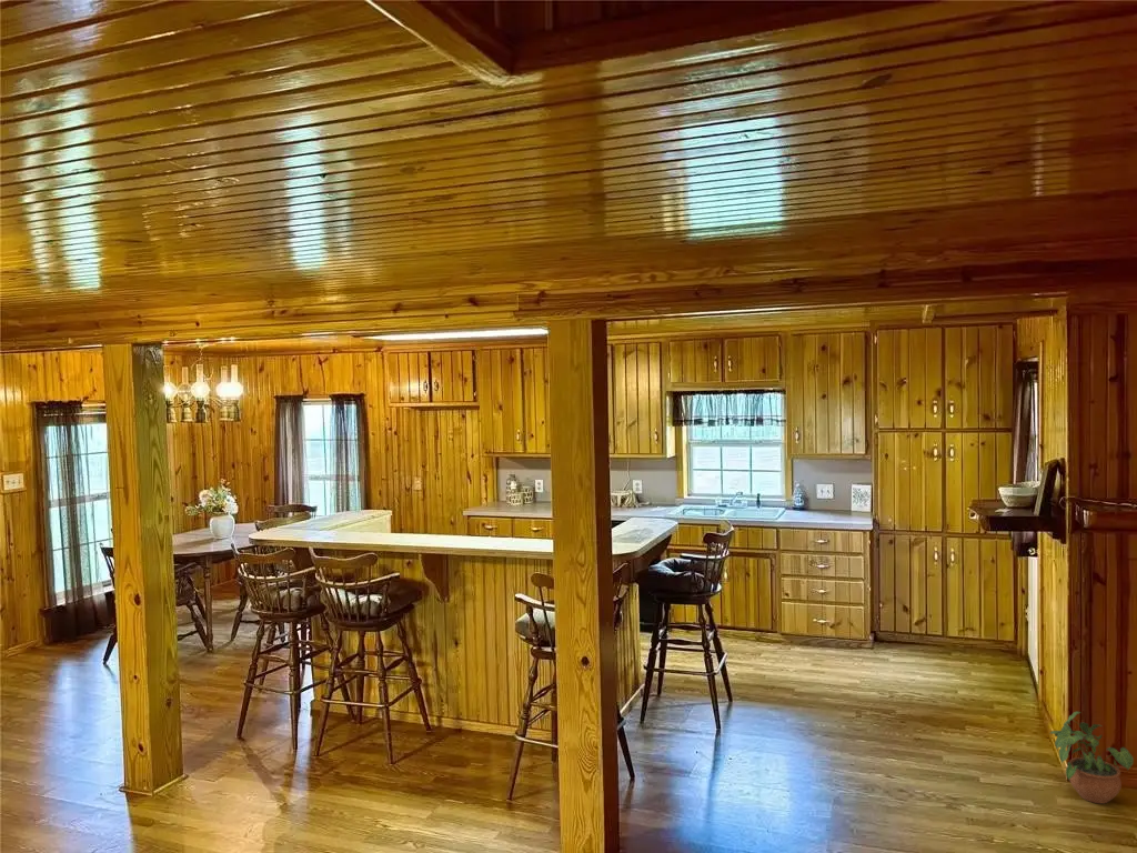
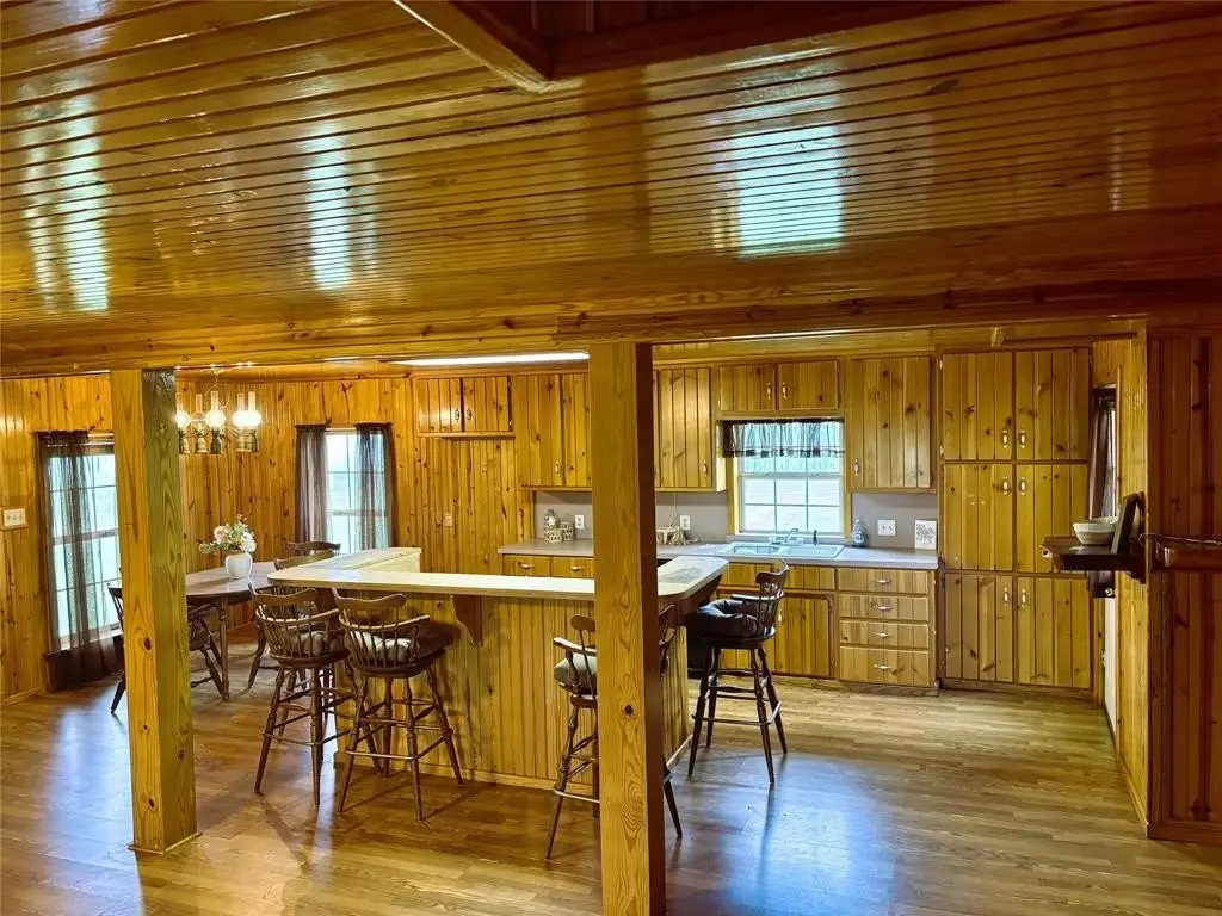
- potted plant (1086, 754)
